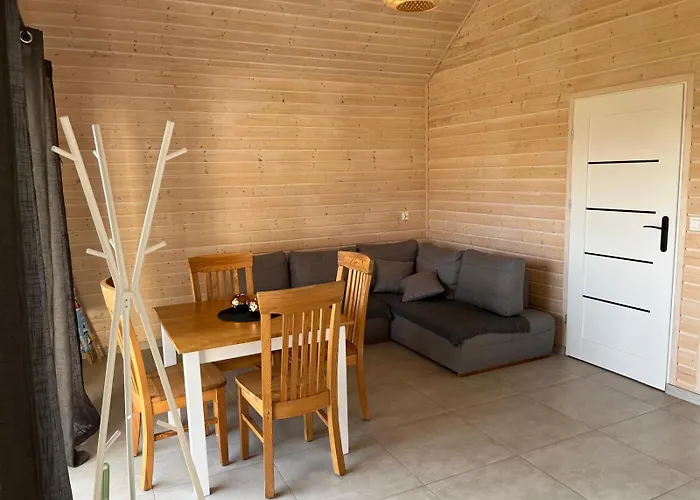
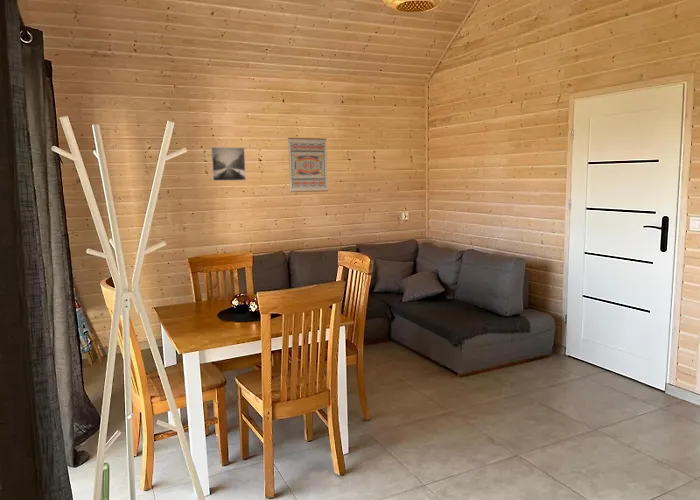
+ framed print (228, 164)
+ wall art (308, 165)
